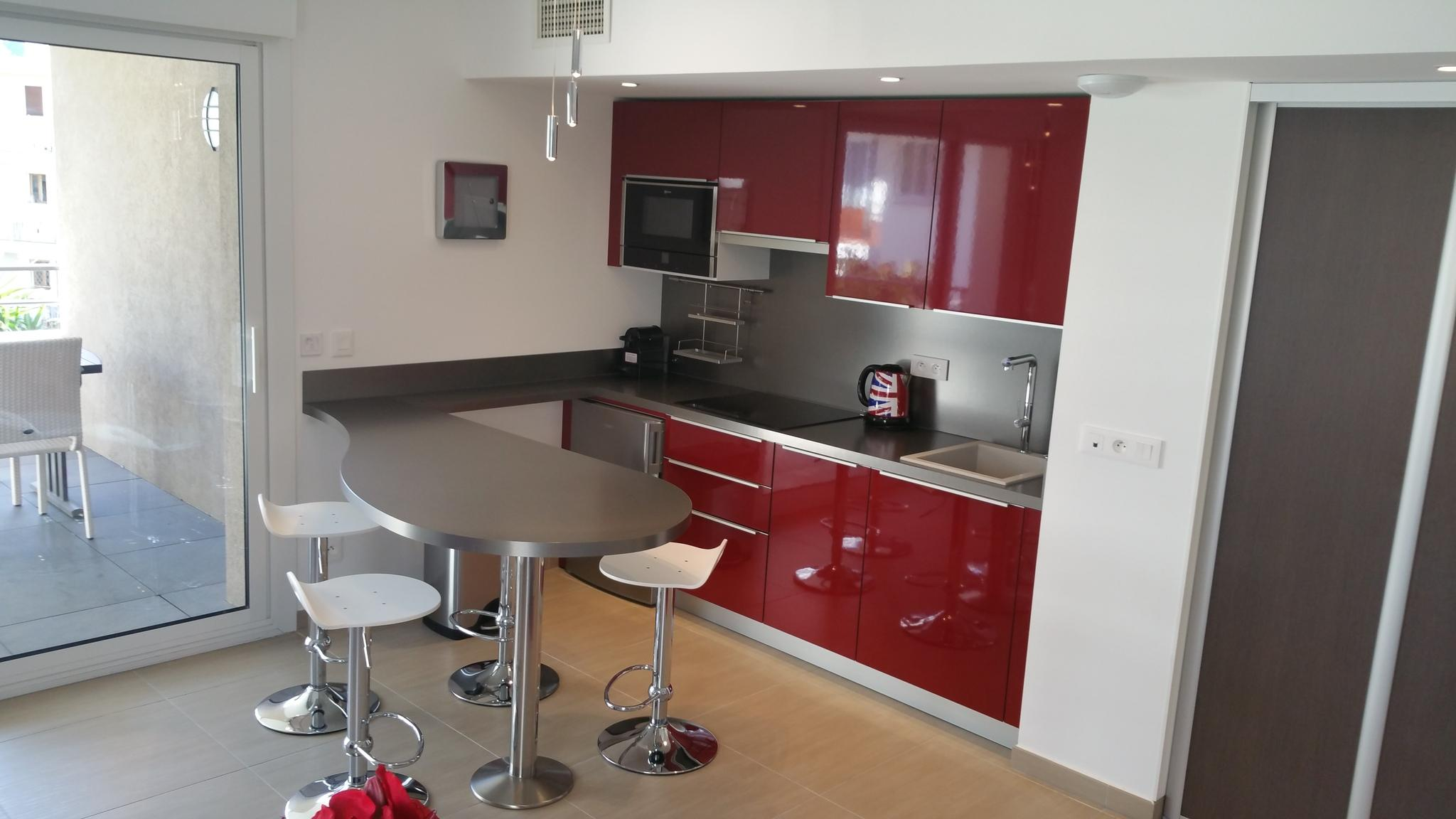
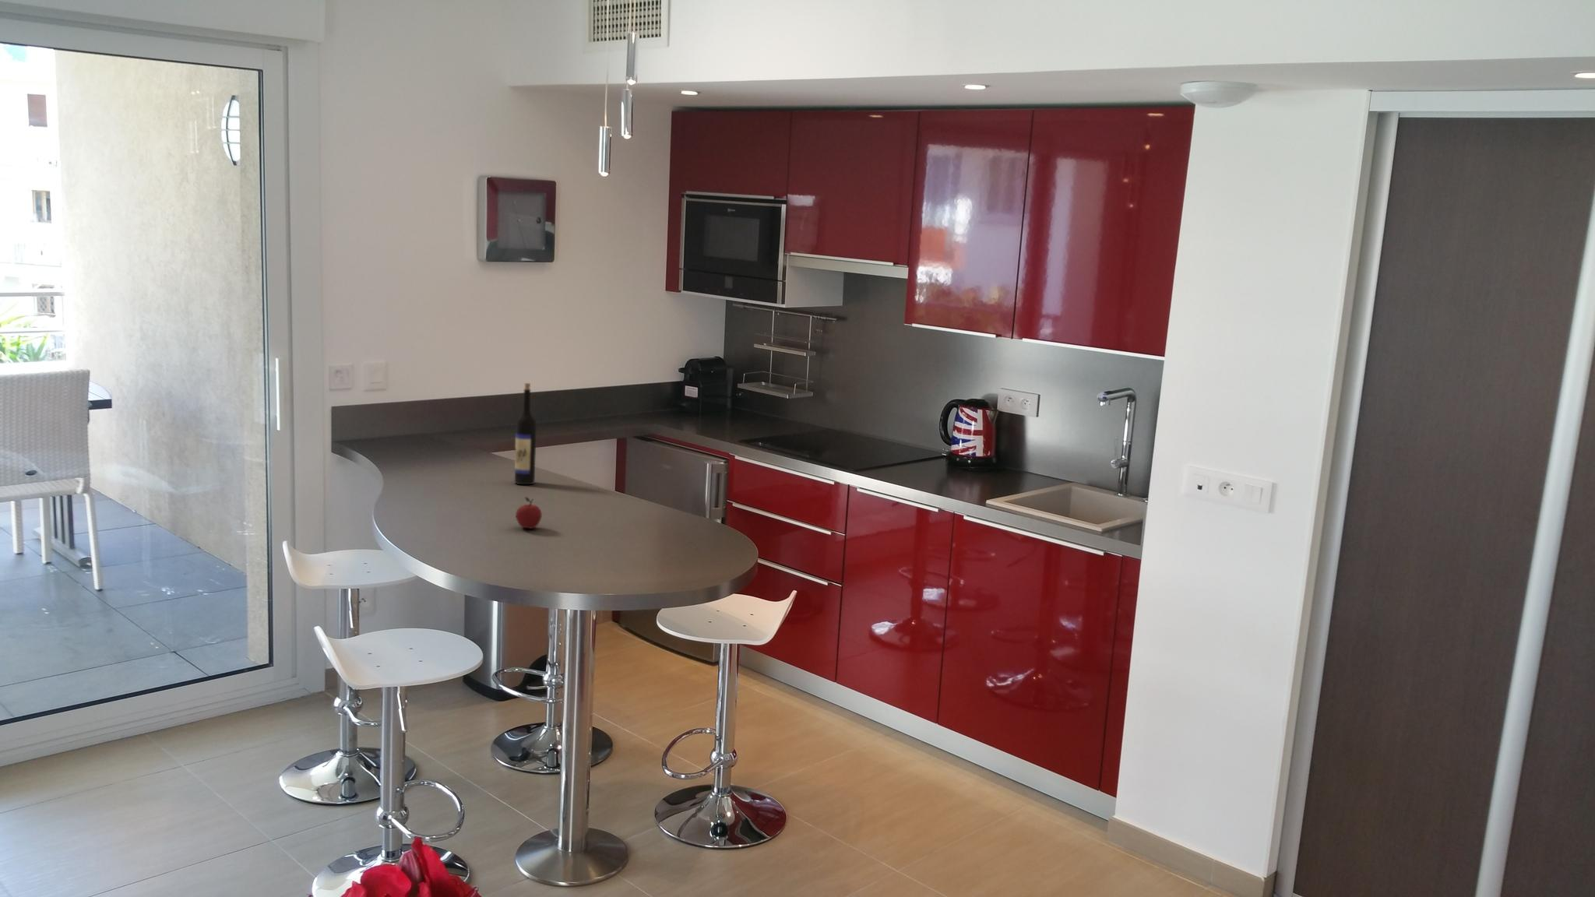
+ apple (529, 513)
+ wine bottle (526, 433)
